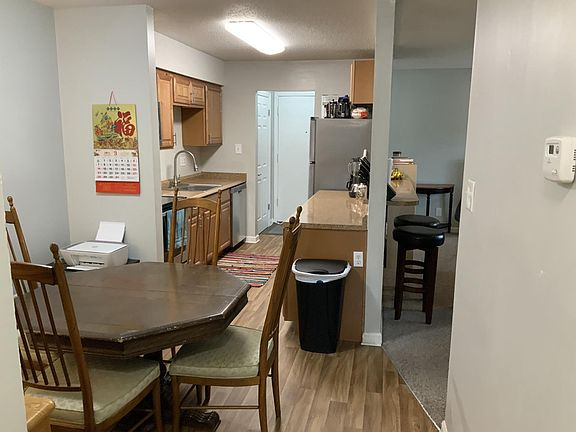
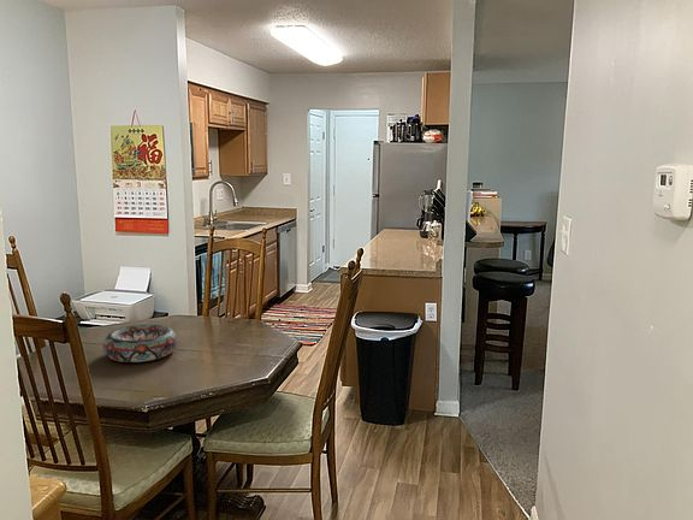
+ decorative bowl (141, 343)
